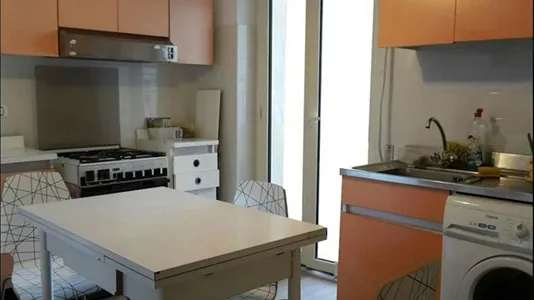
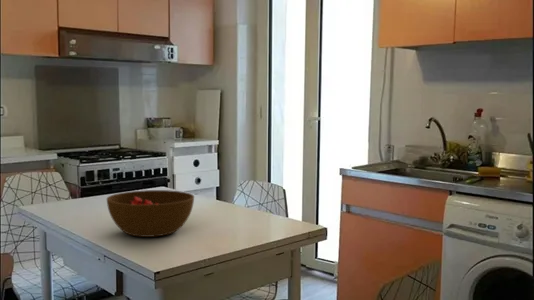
+ bowl (151, 214)
